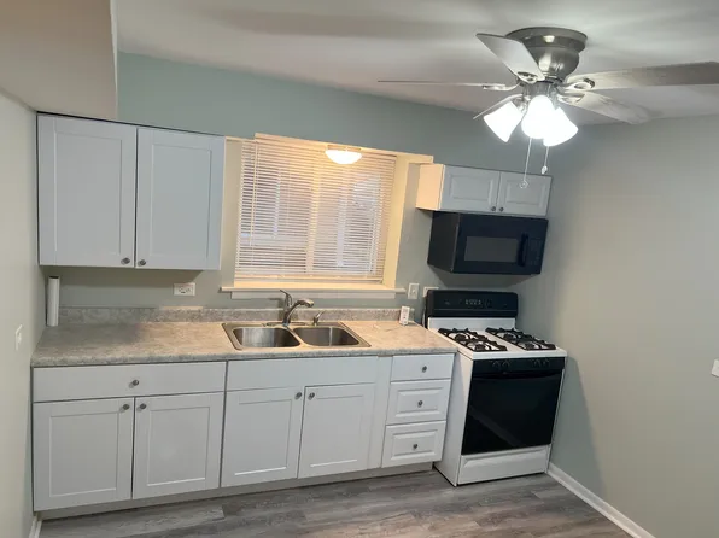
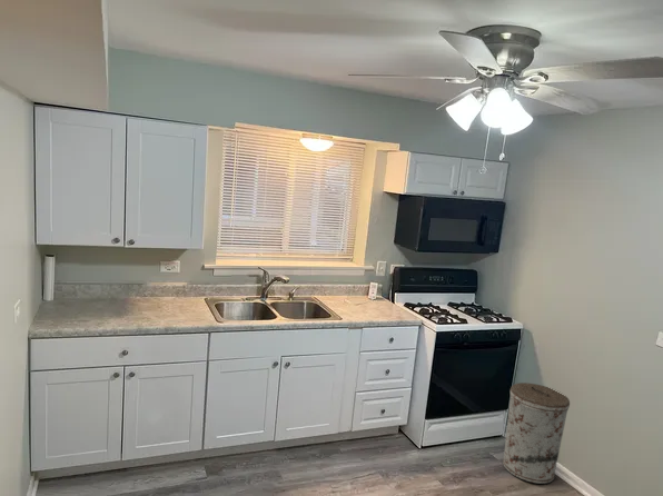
+ trash can (534, 429)
